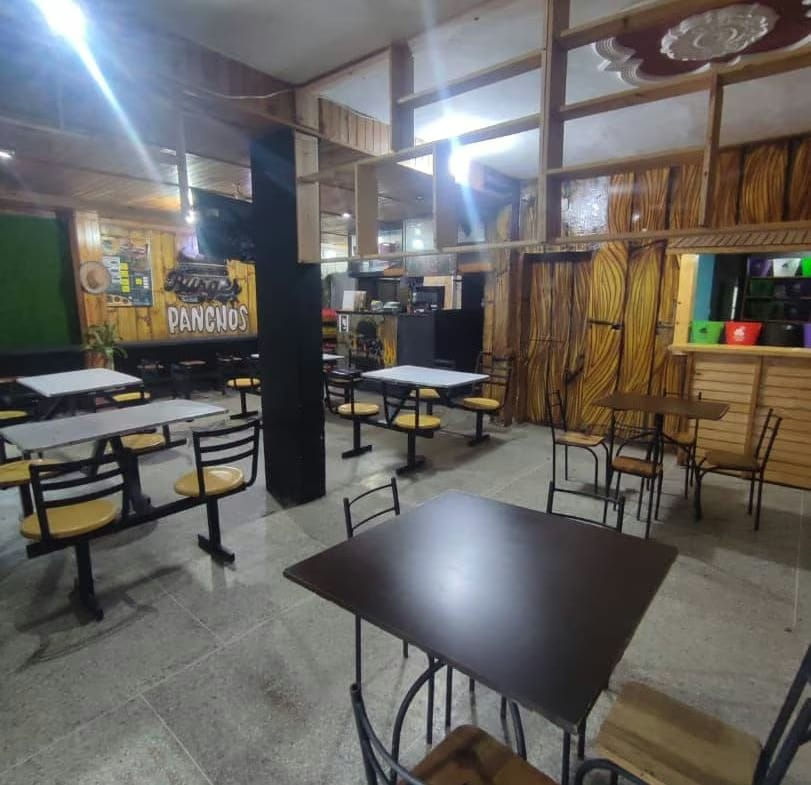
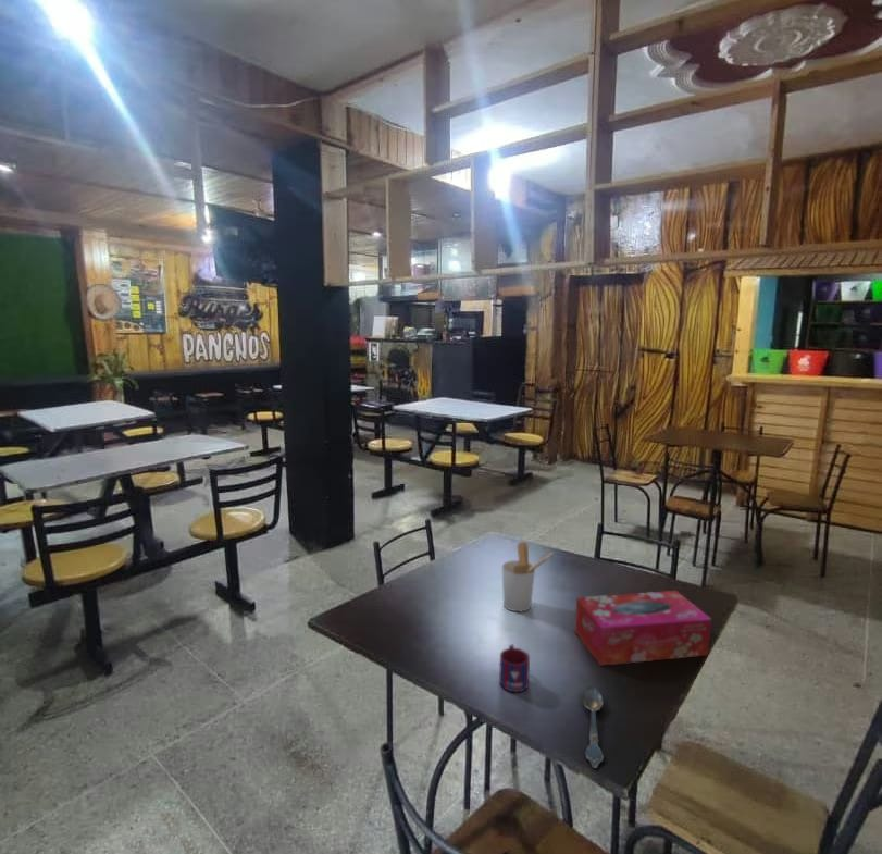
+ spoon (593, 723)
+ tissue box (639, 626)
+ mug (513, 665)
+ utensil holder (526, 578)
